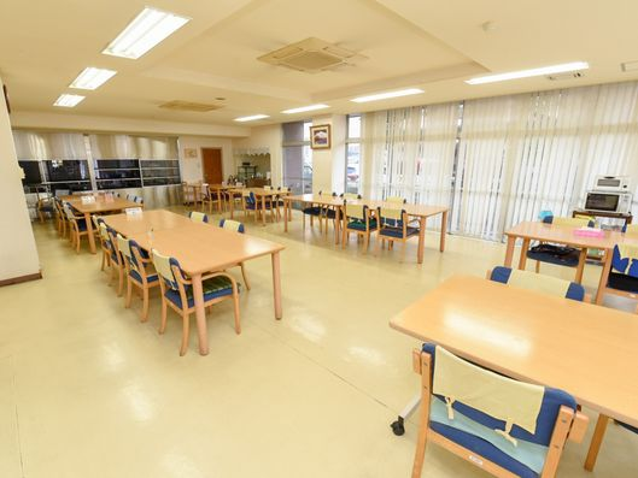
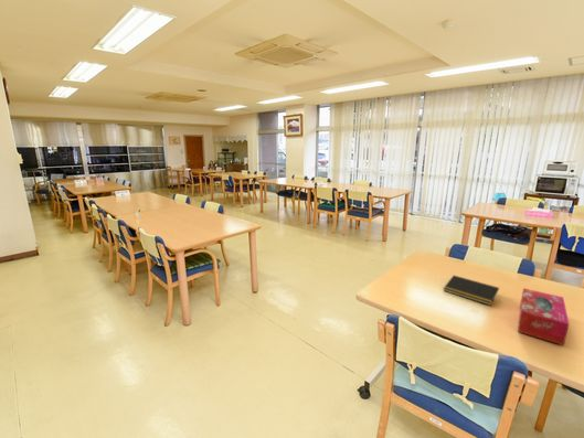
+ notepad (470, 289)
+ tissue box (541, 313)
